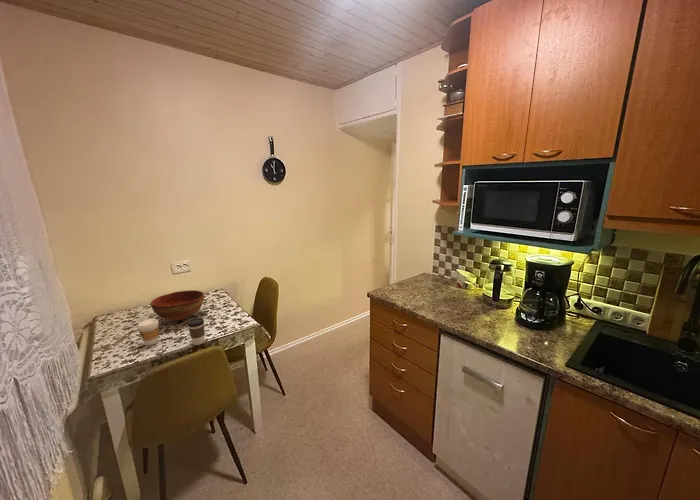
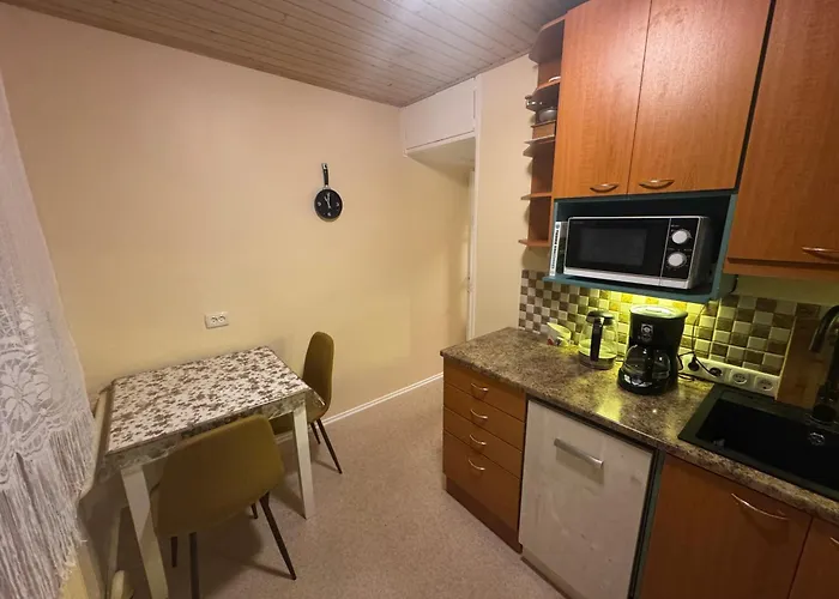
- coffee cup (197, 331)
- coffee cup (149, 332)
- bowl (179, 307)
